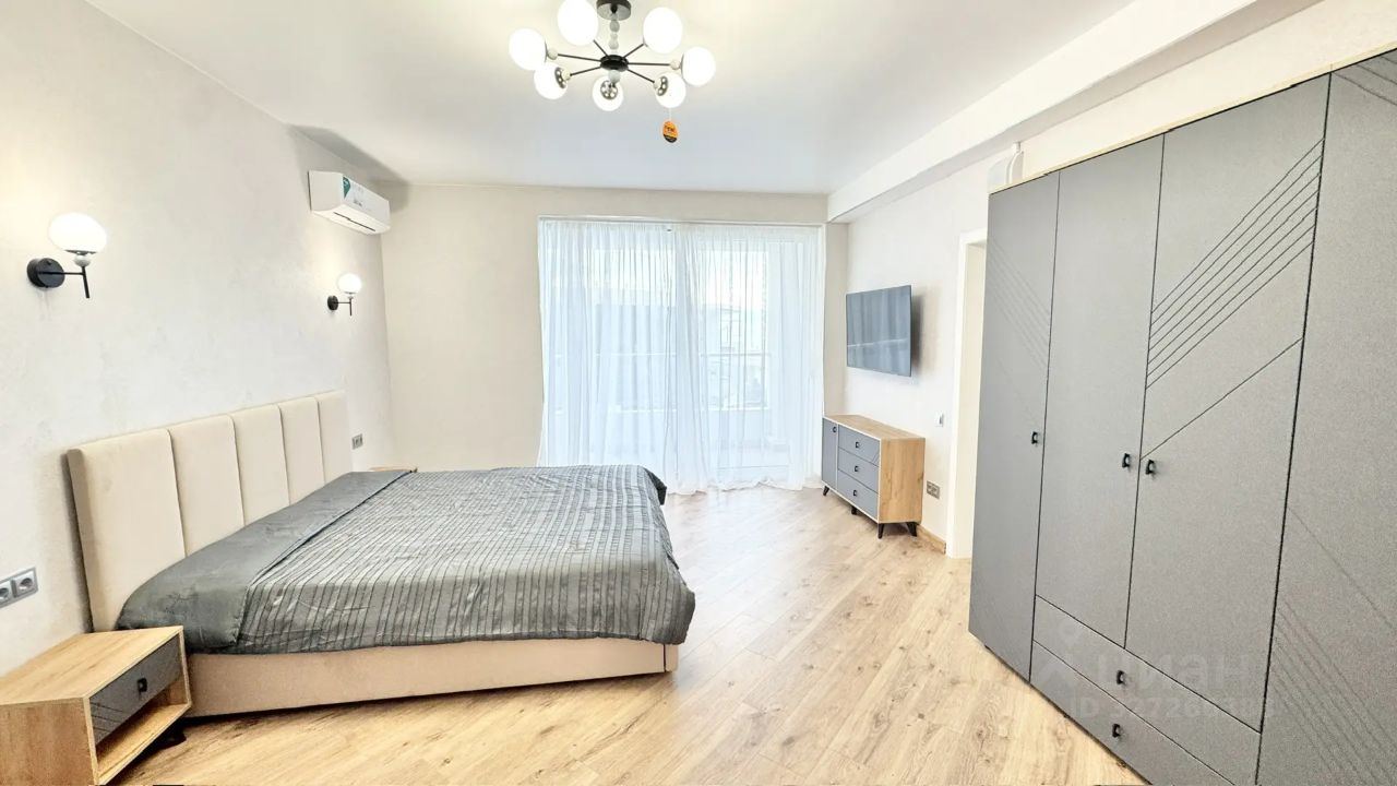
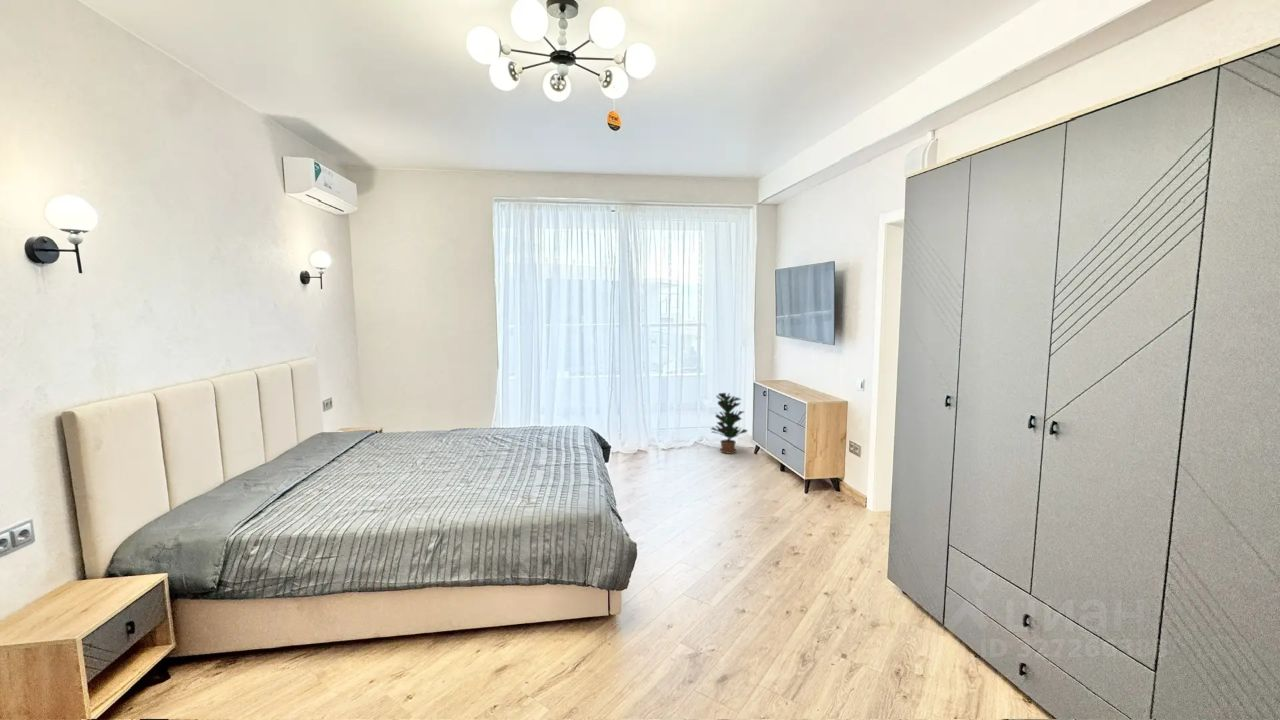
+ potted plant (726, 422)
